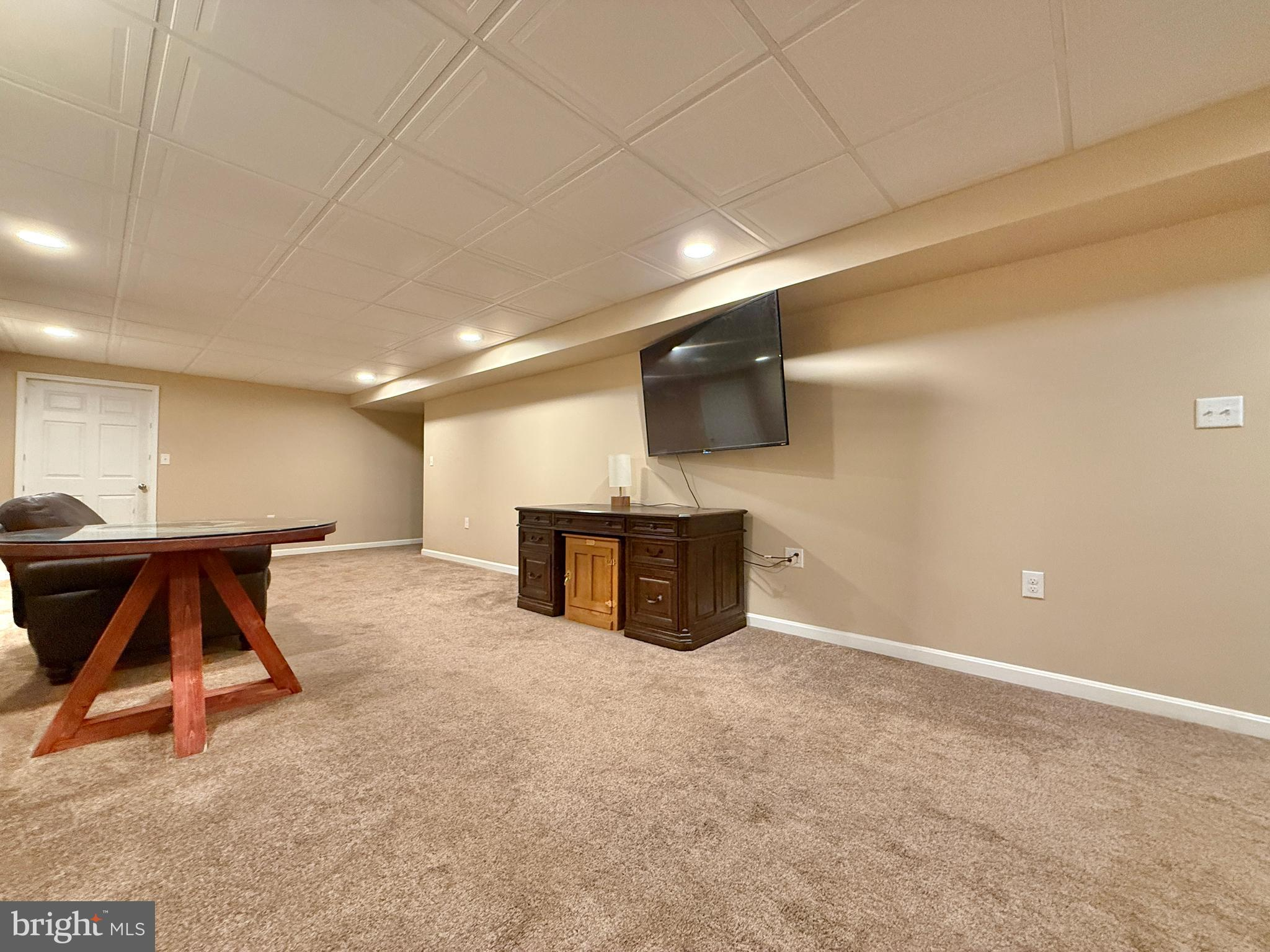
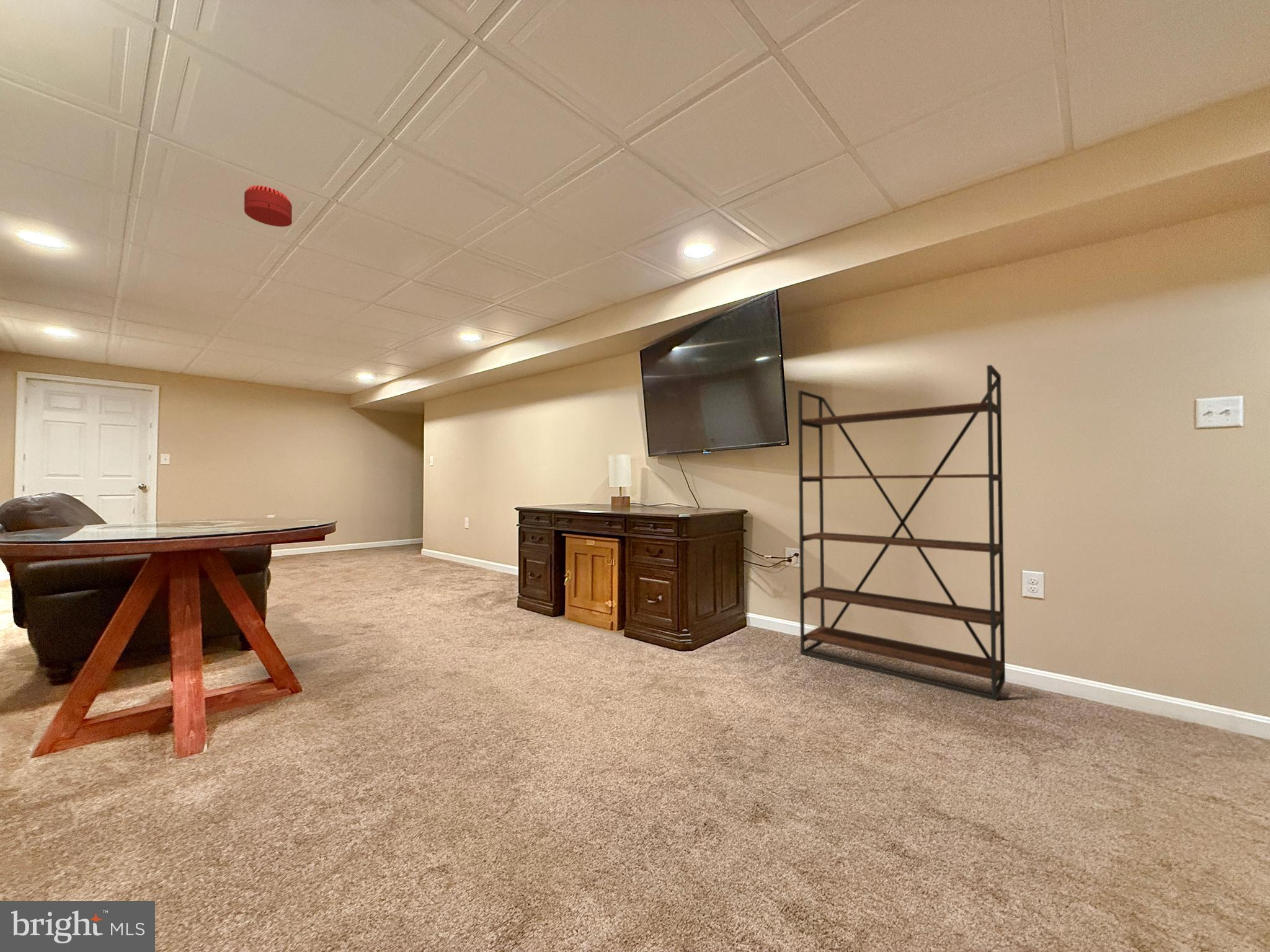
+ smoke detector (269, 205)
+ bookshelf (897, 526)
